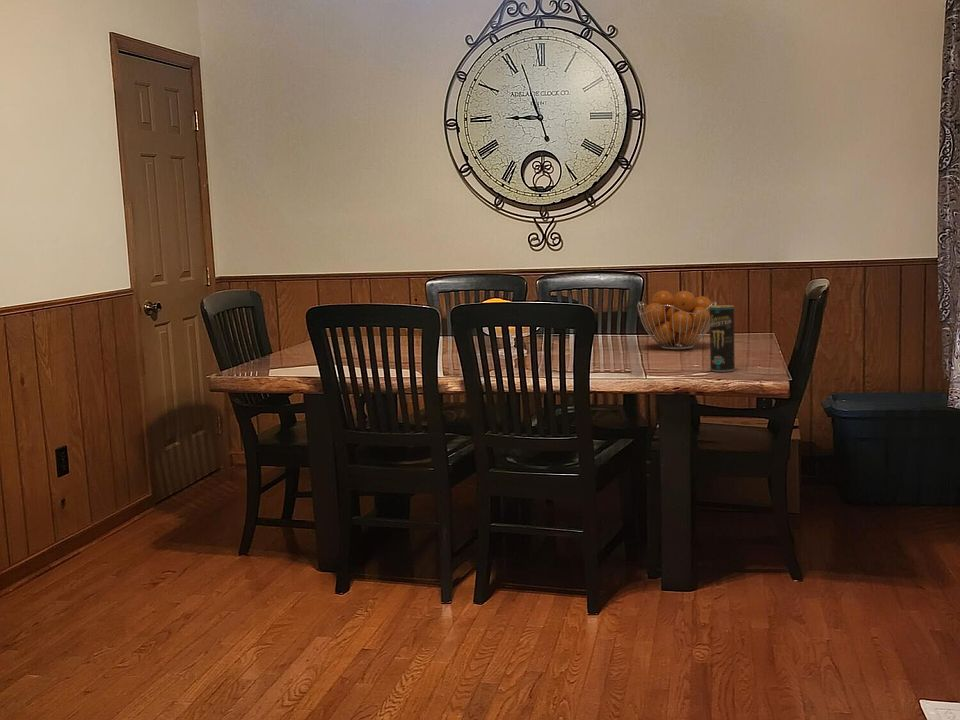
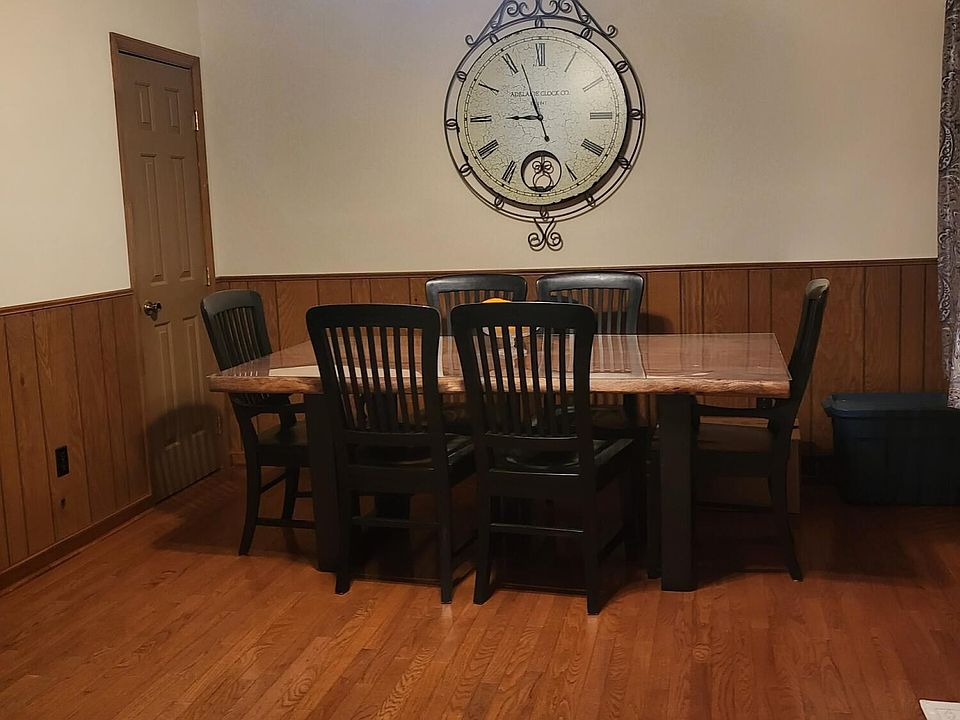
- beverage can (722, 338)
- fruit basket (677, 318)
